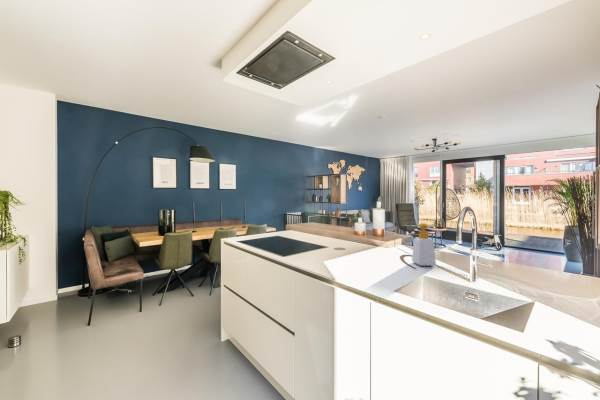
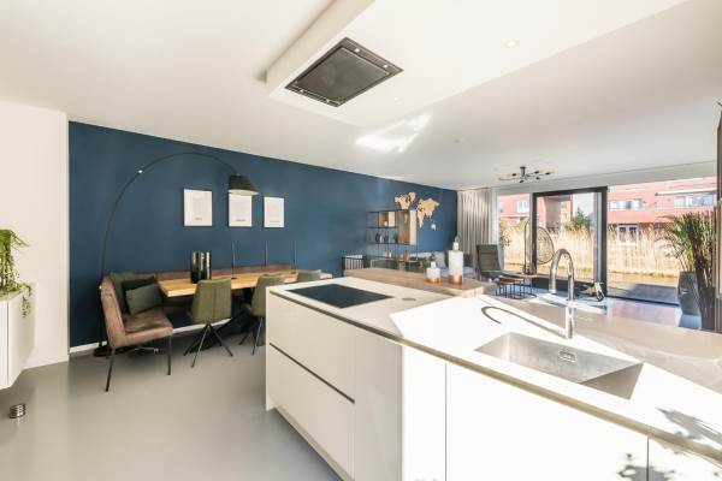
- soap bottle (427, 243)
